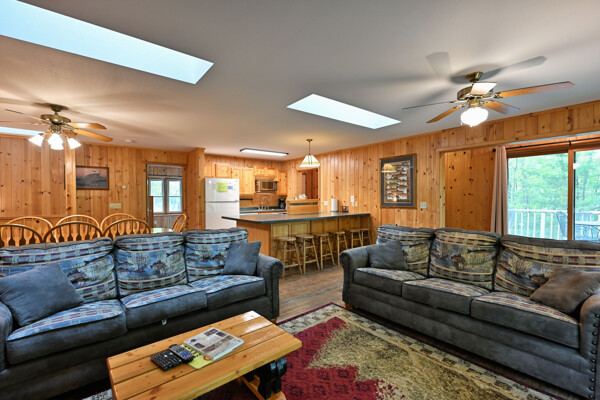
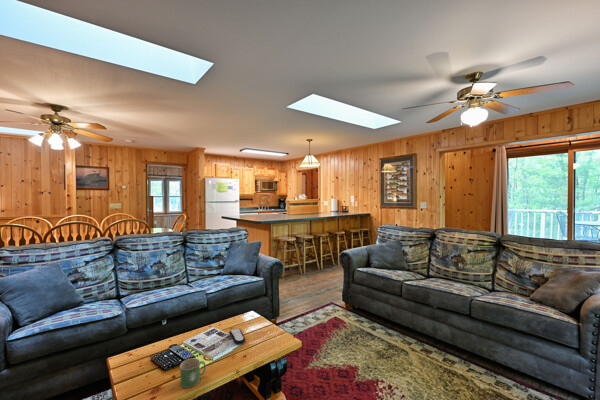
+ remote control (237, 335)
+ mug (193, 371)
